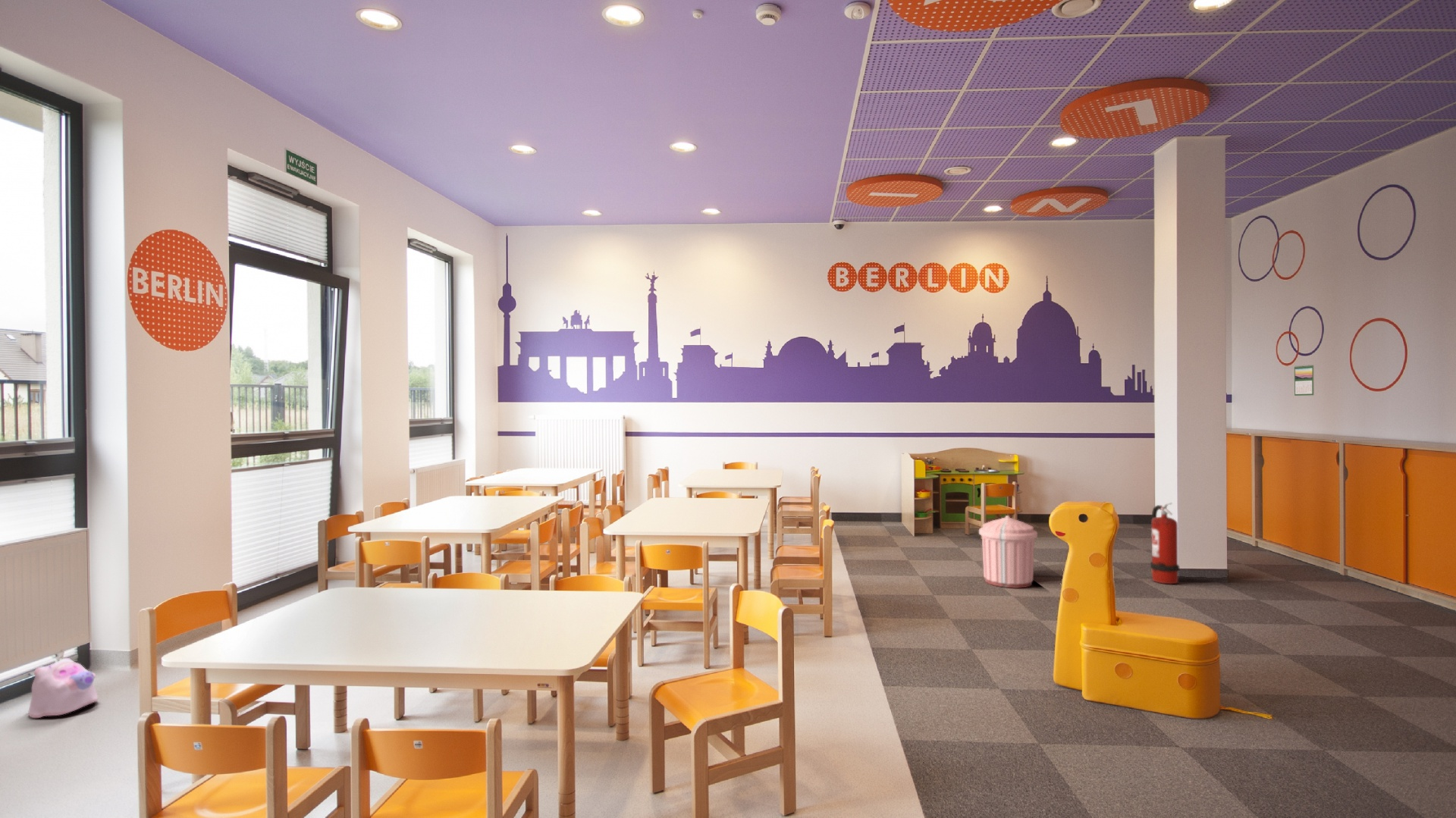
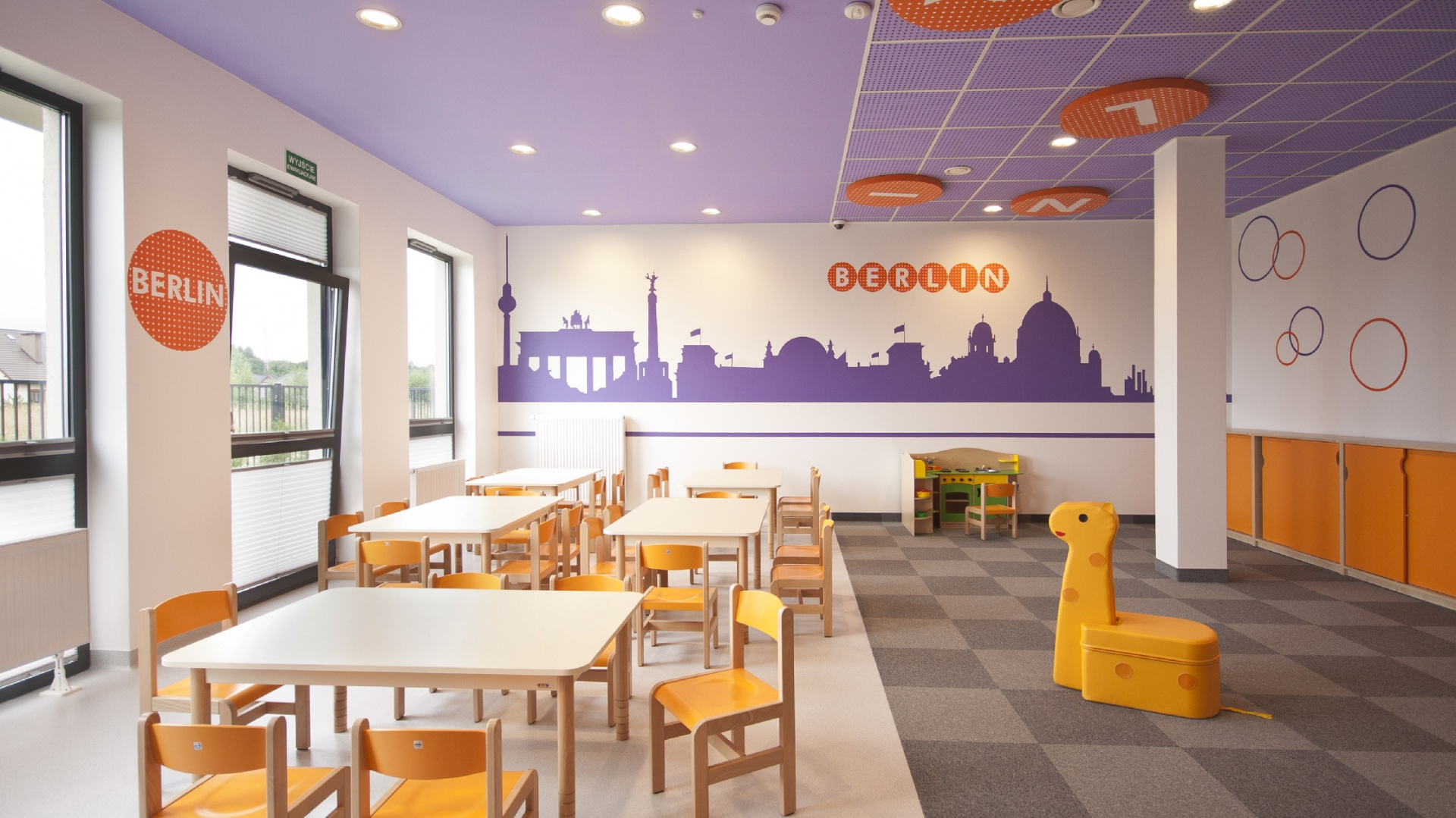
- trash can (1008, 549)
- calendar (1304, 380)
- plush toy (65, 685)
- fire extinguisher (1162, 541)
